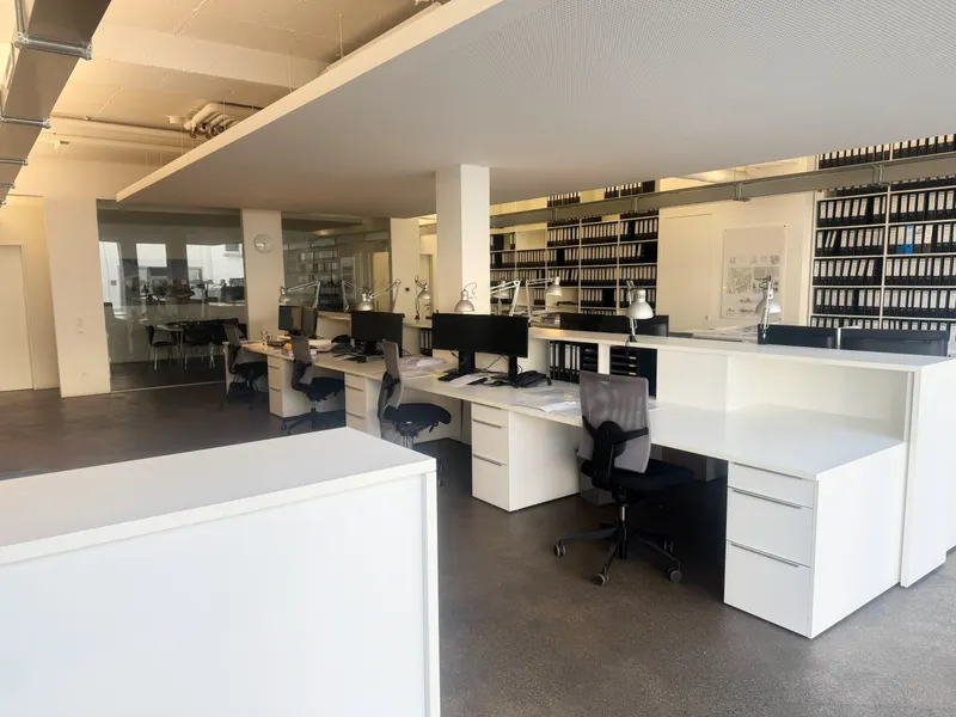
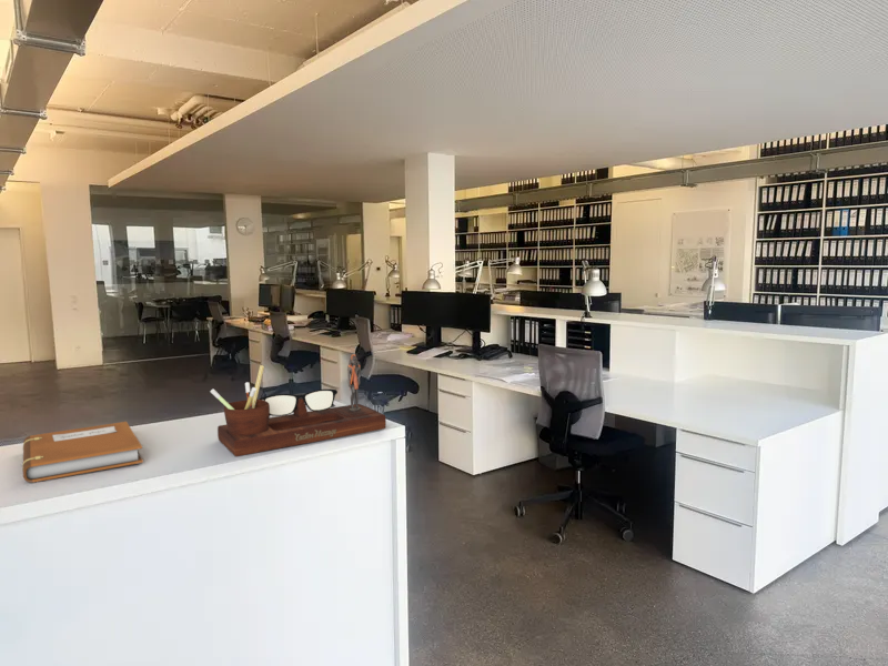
+ notebook (80, 447)
+ desk organizer (295, 398)
